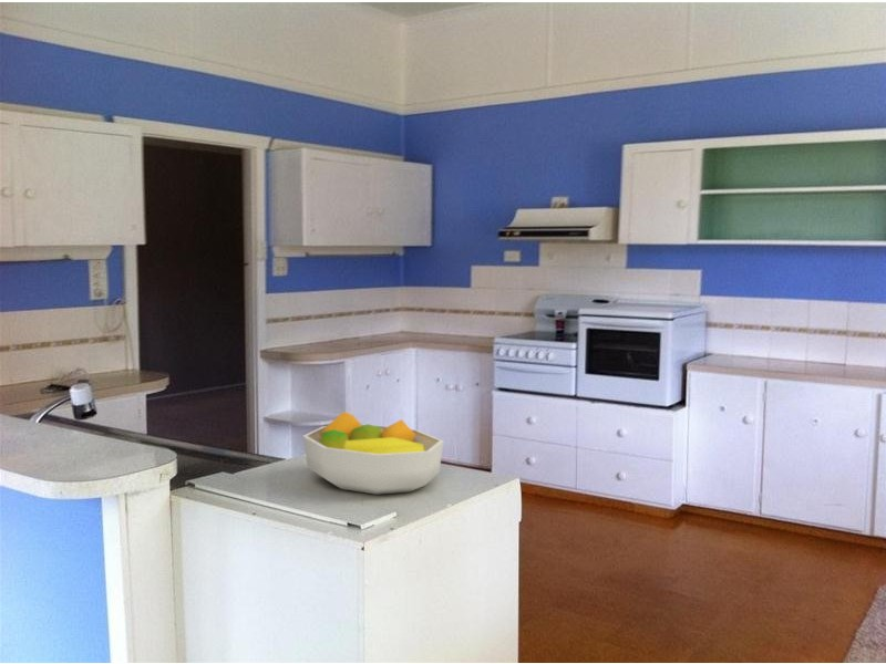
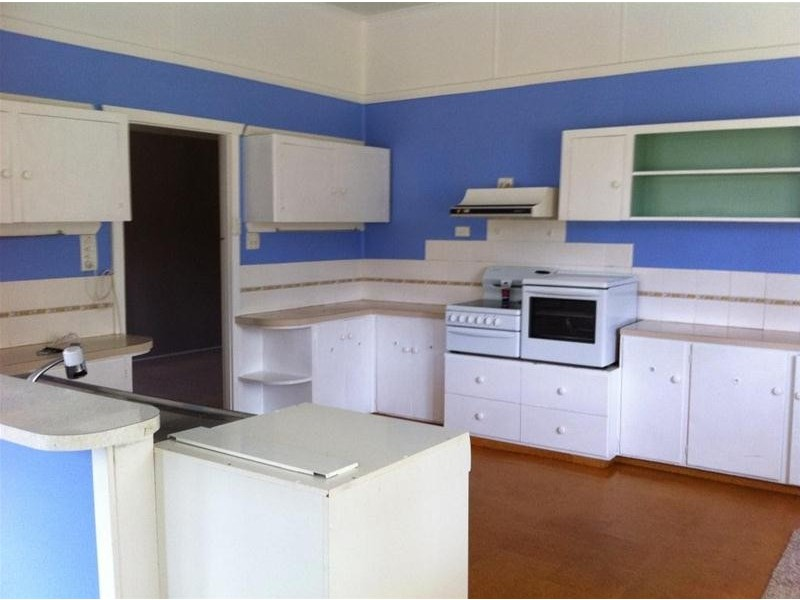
- fruit bowl (372, 449)
